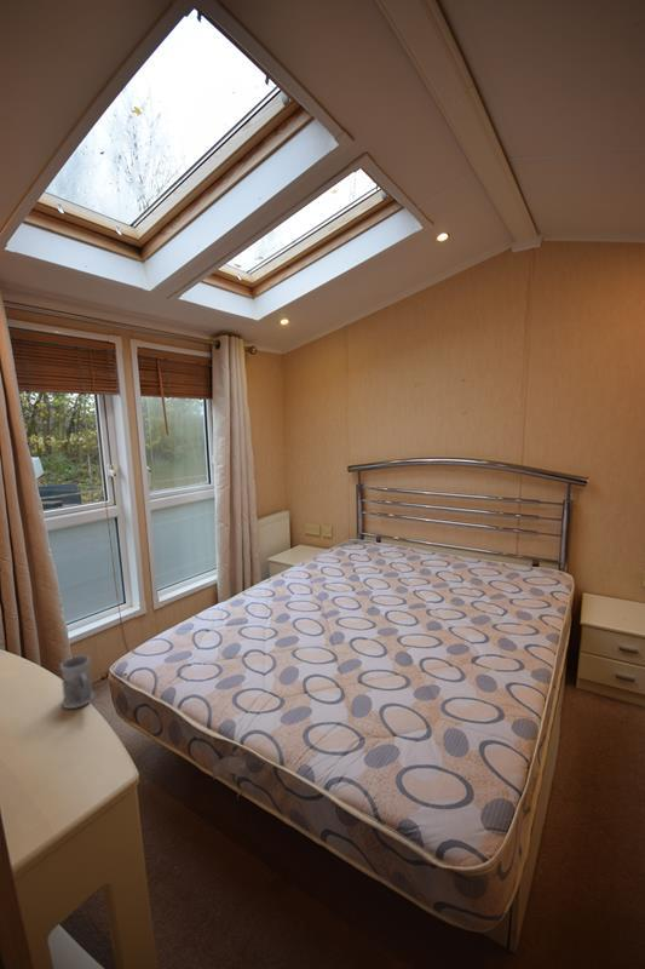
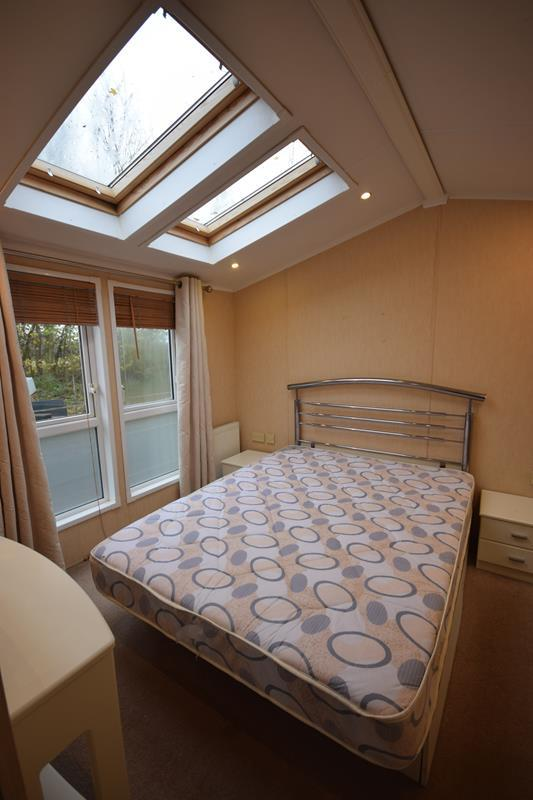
- mug (79, 683)
